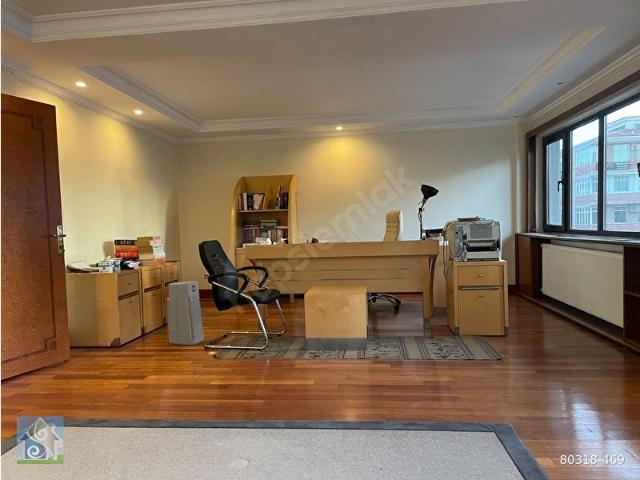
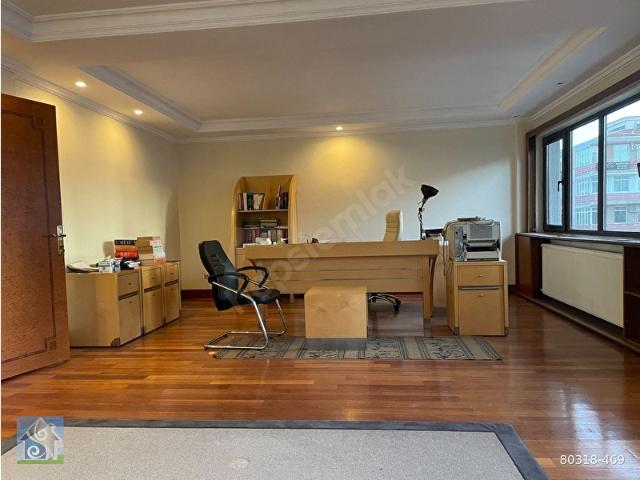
- air purifier (184, 311)
